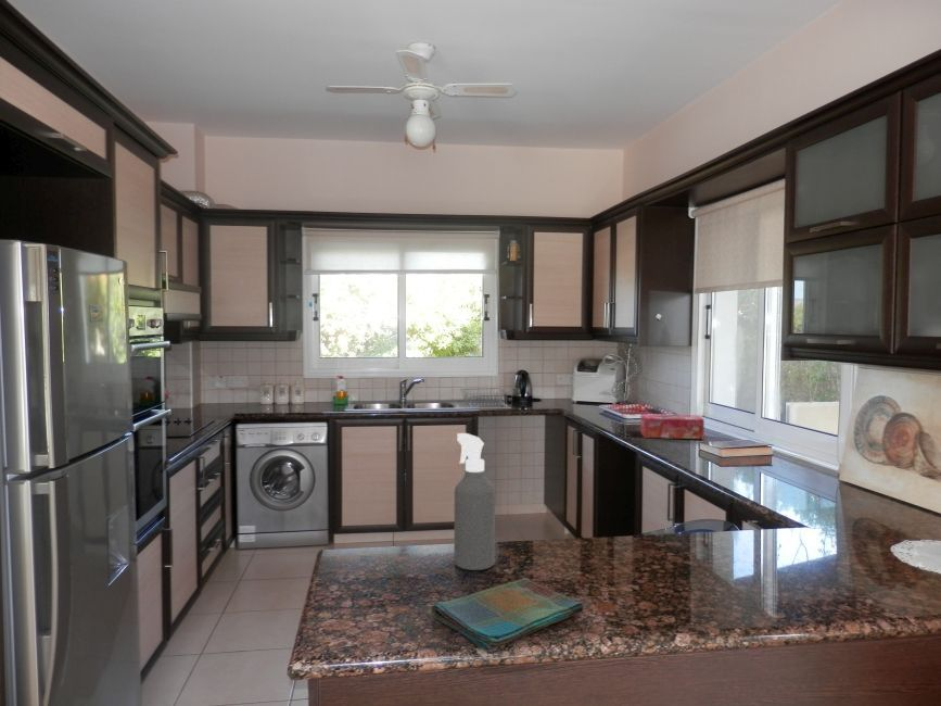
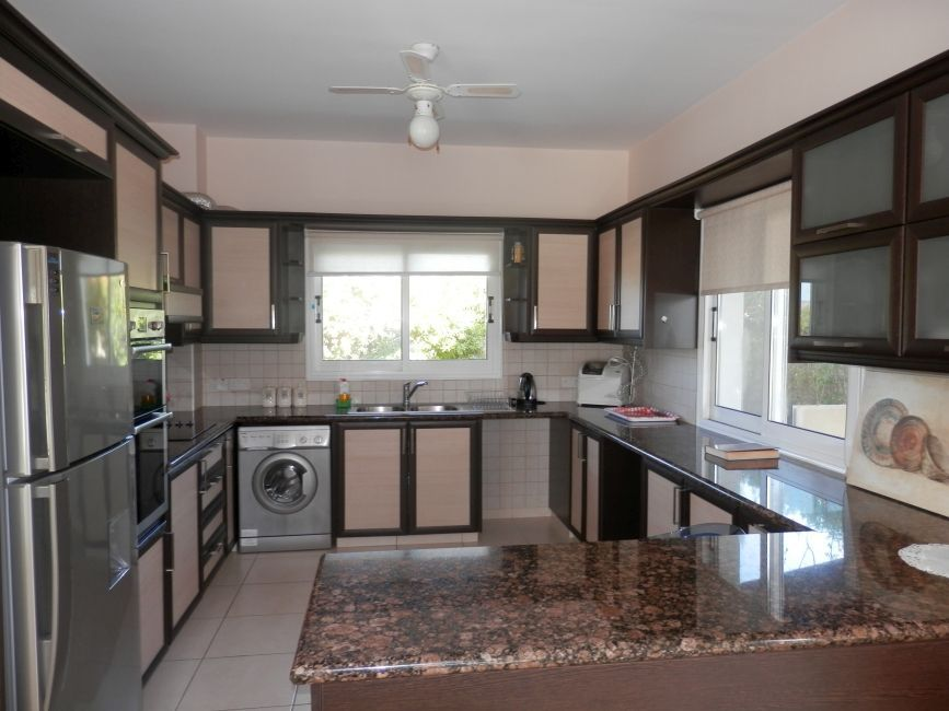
- dish towel (507, 607)
- spray bottle (471, 499)
- tissue box (671, 426)
